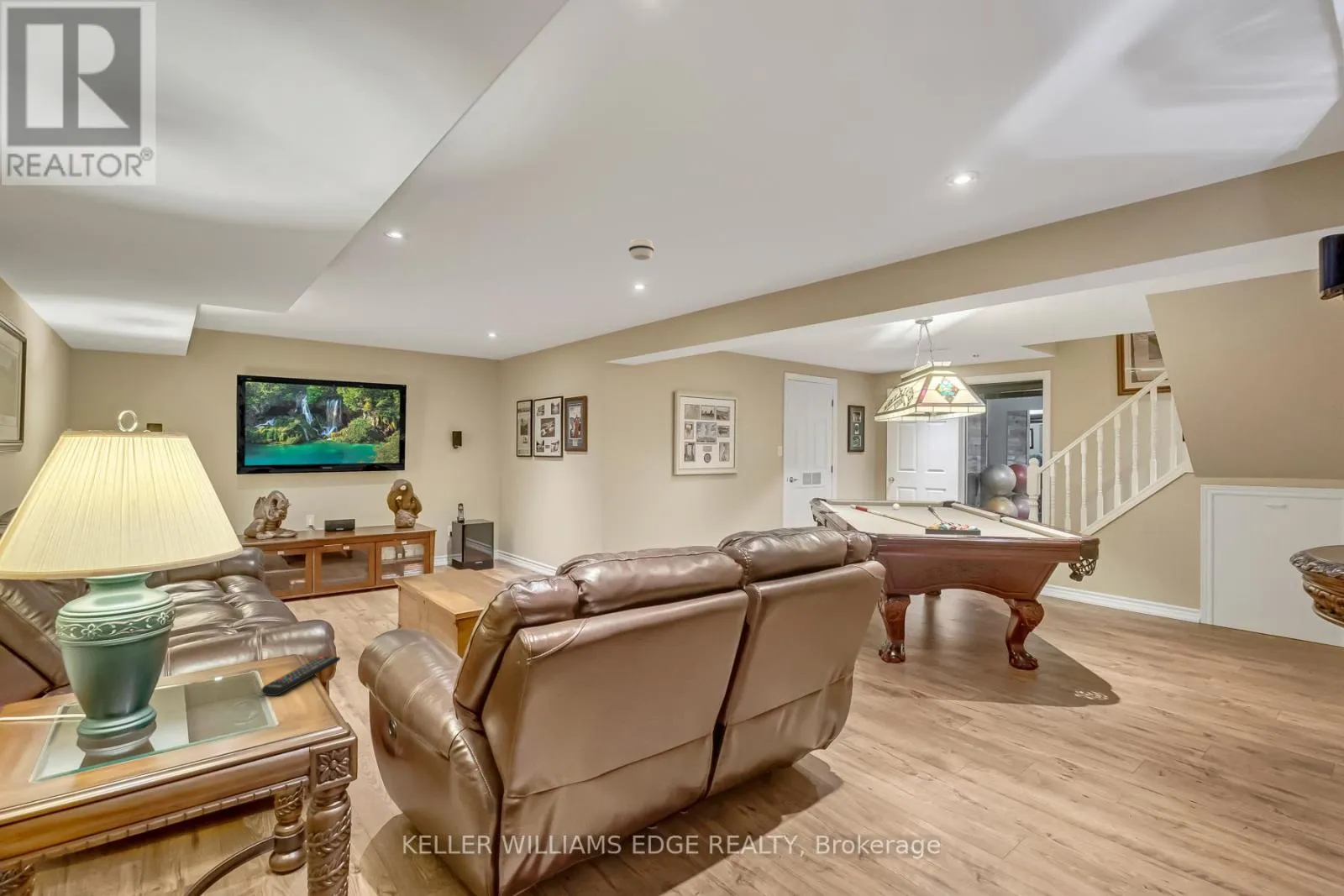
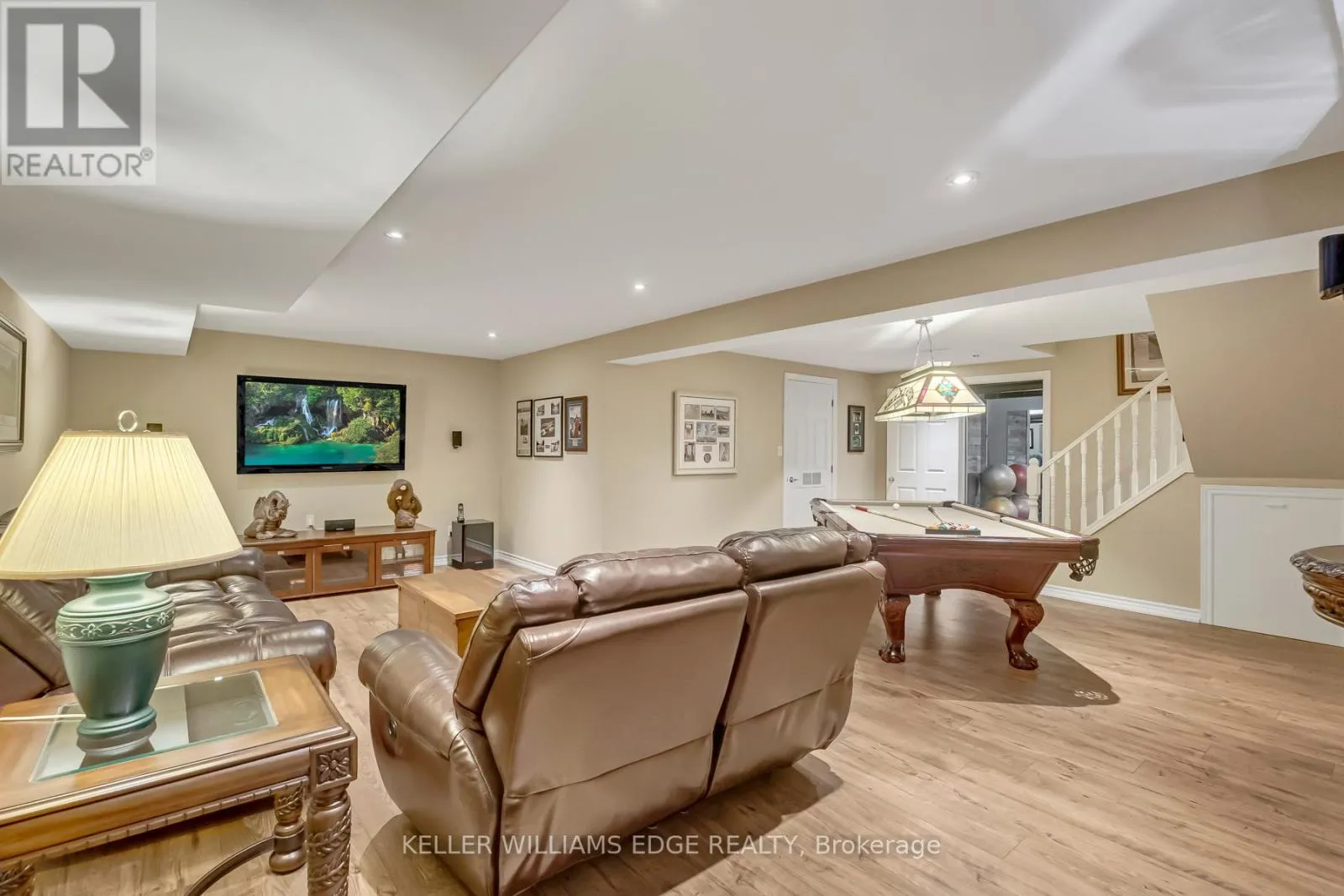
- remote control (303, 673)
- smoke detector (641, 249)
